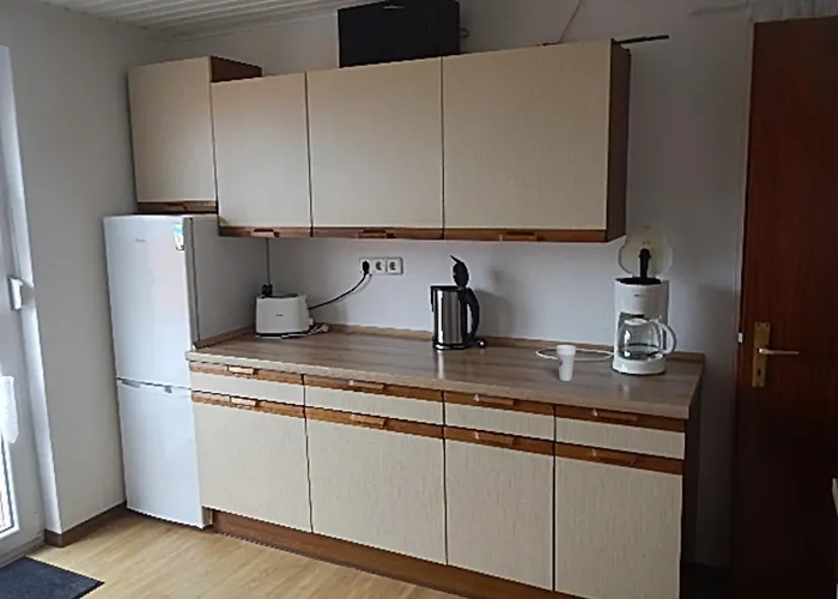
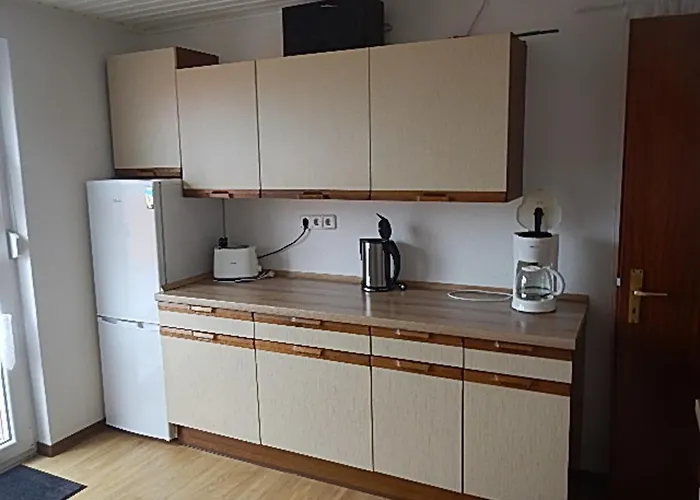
- cup (565, 363)
